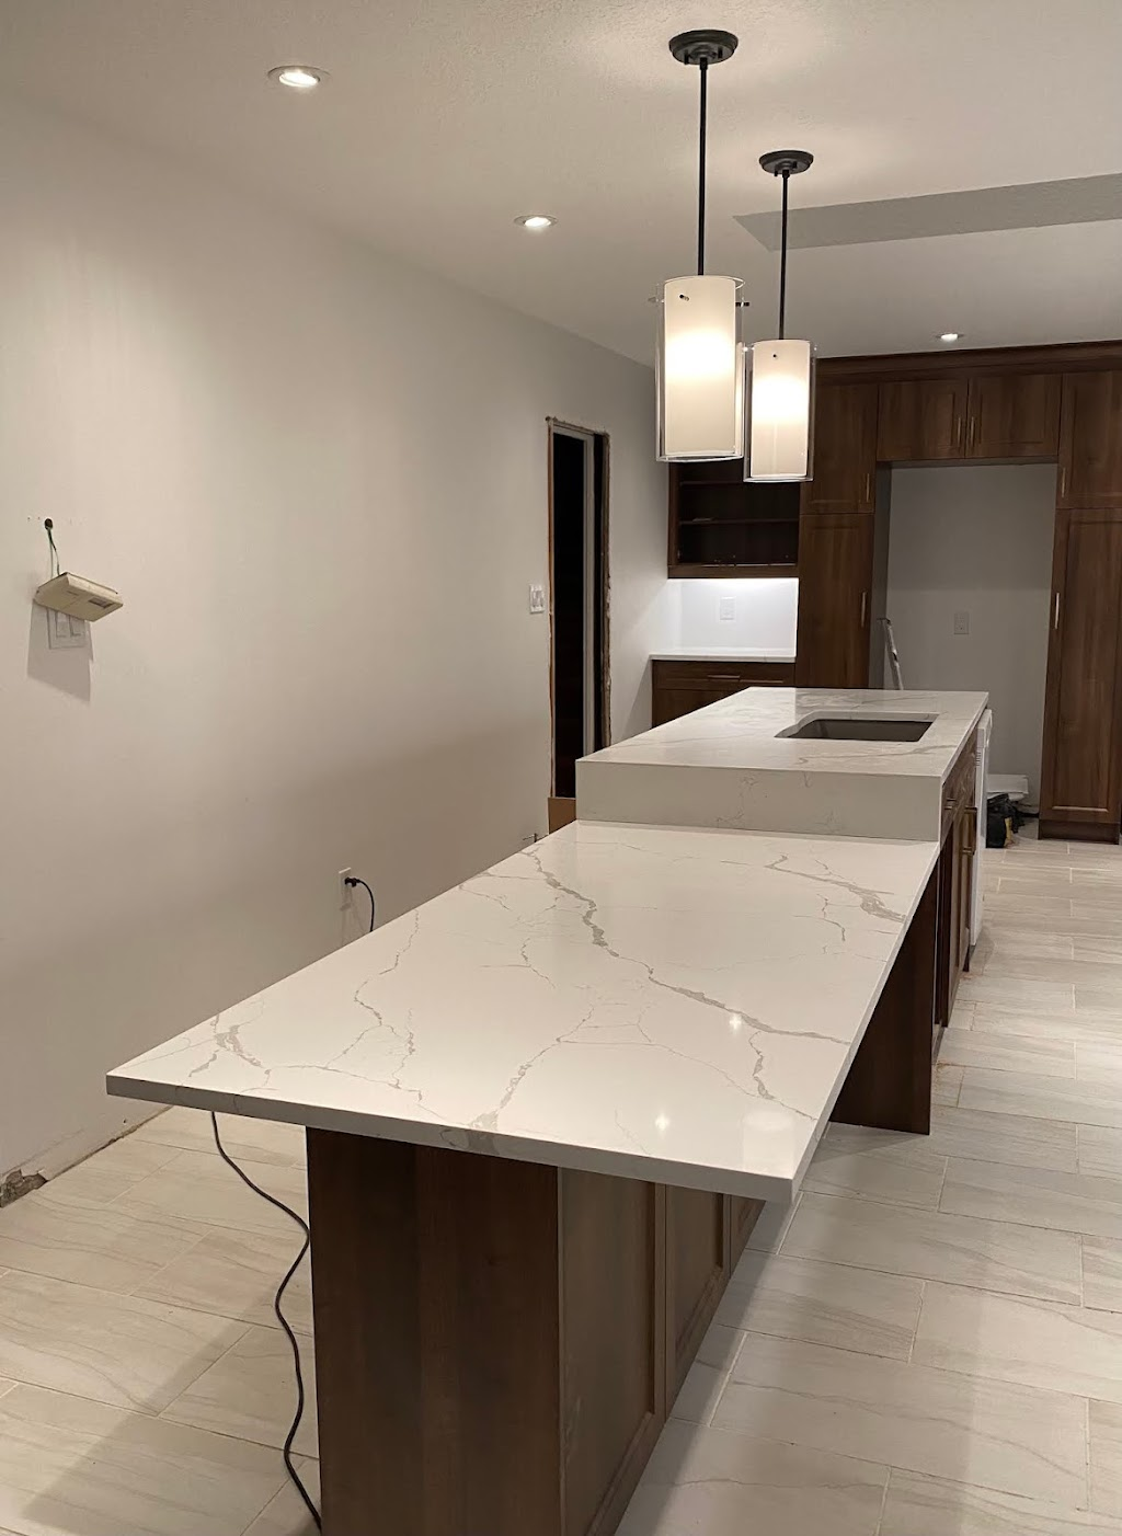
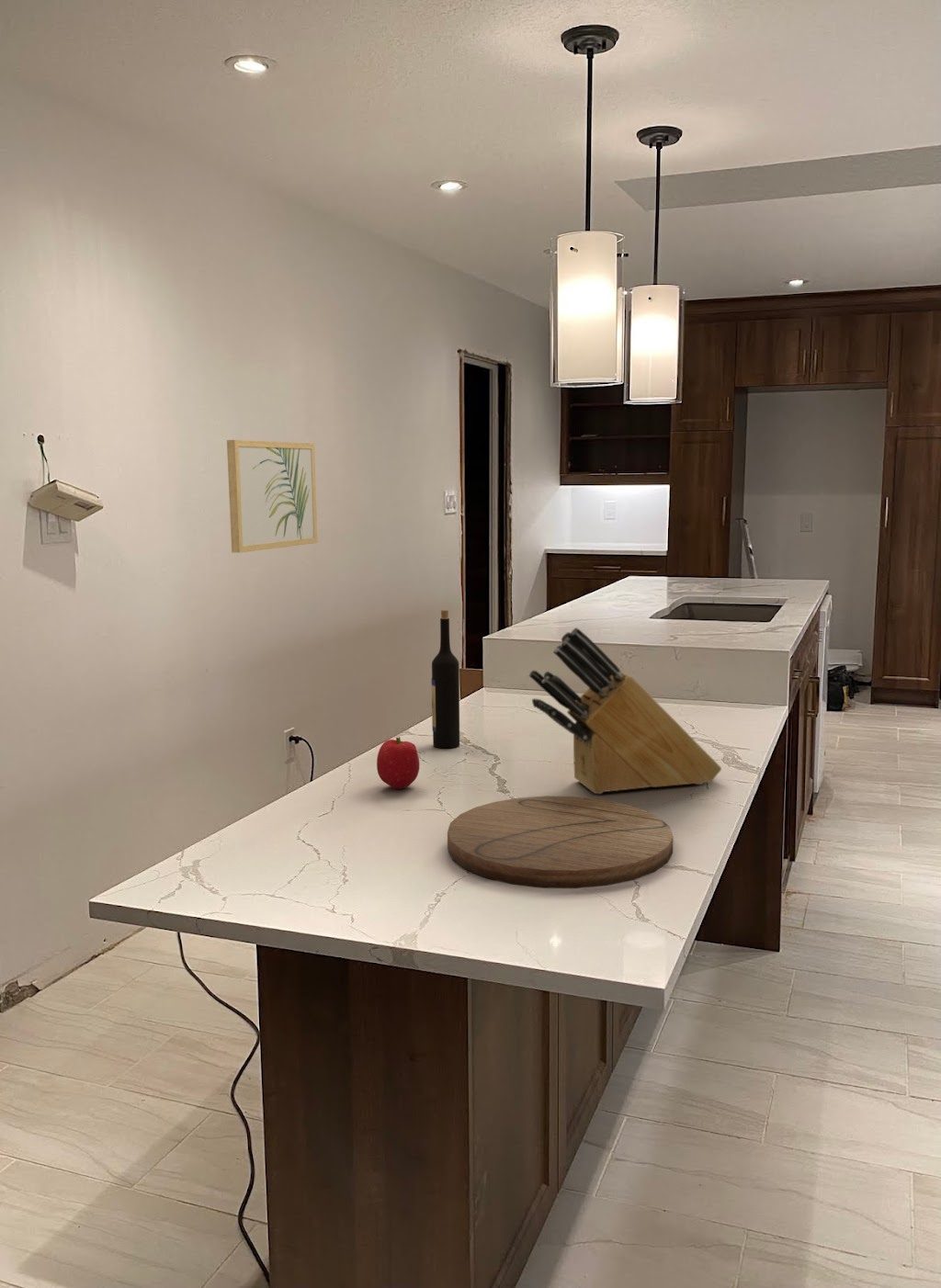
+ wine bottle (445, 678)
+ cutting board (559, 837)
+ fruit (397, 761)
+ wall art (275, 494)
+ knife block (624, 705)
